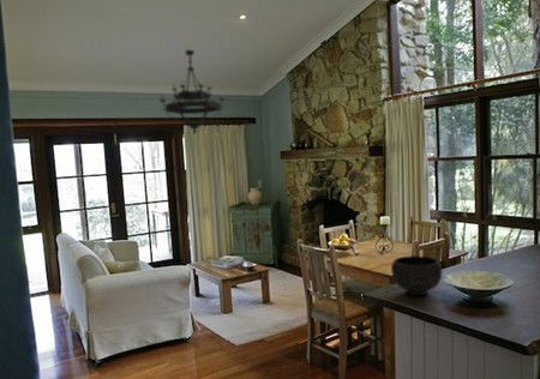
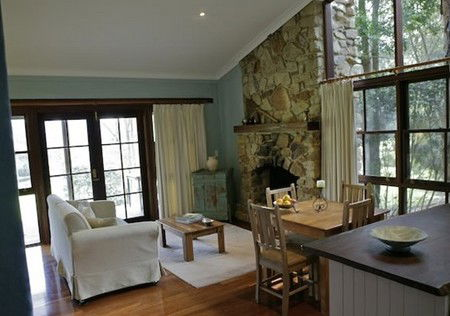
- bowl (416, 276)
- chandelier (192, 92)
